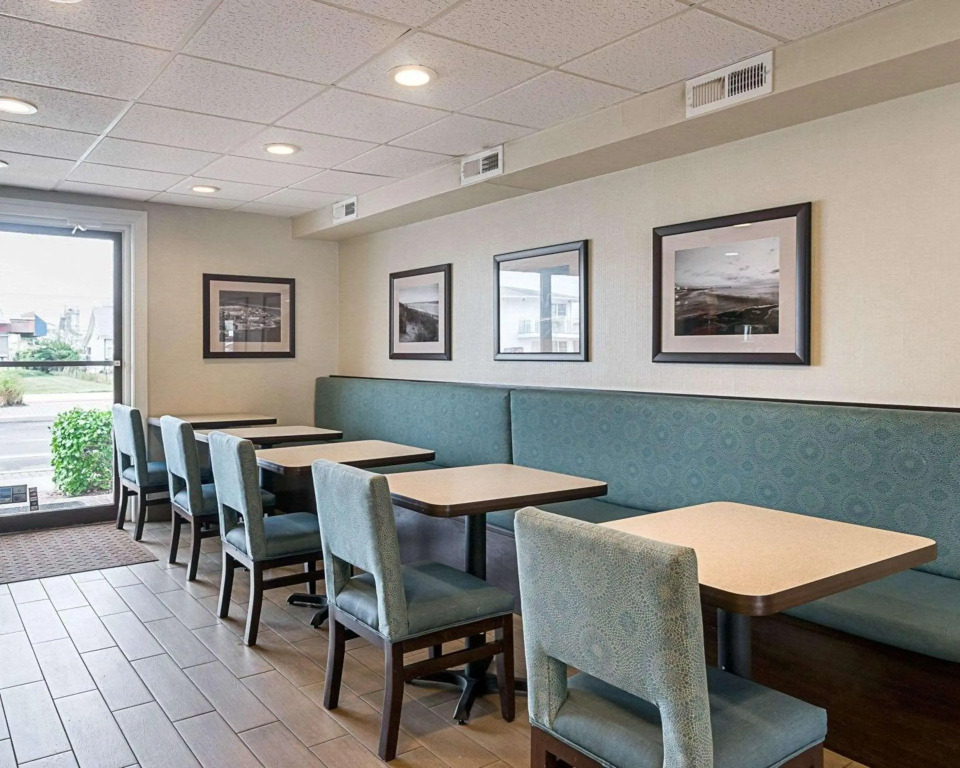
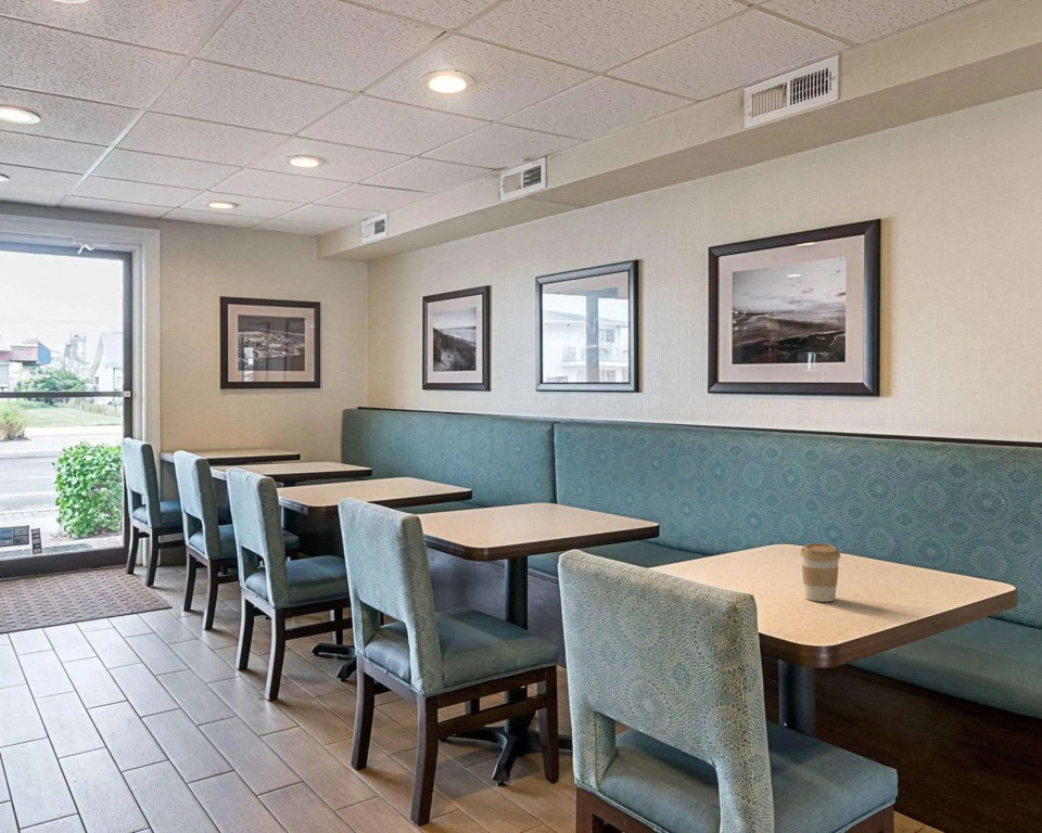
+ coffee cup (819, 572)
